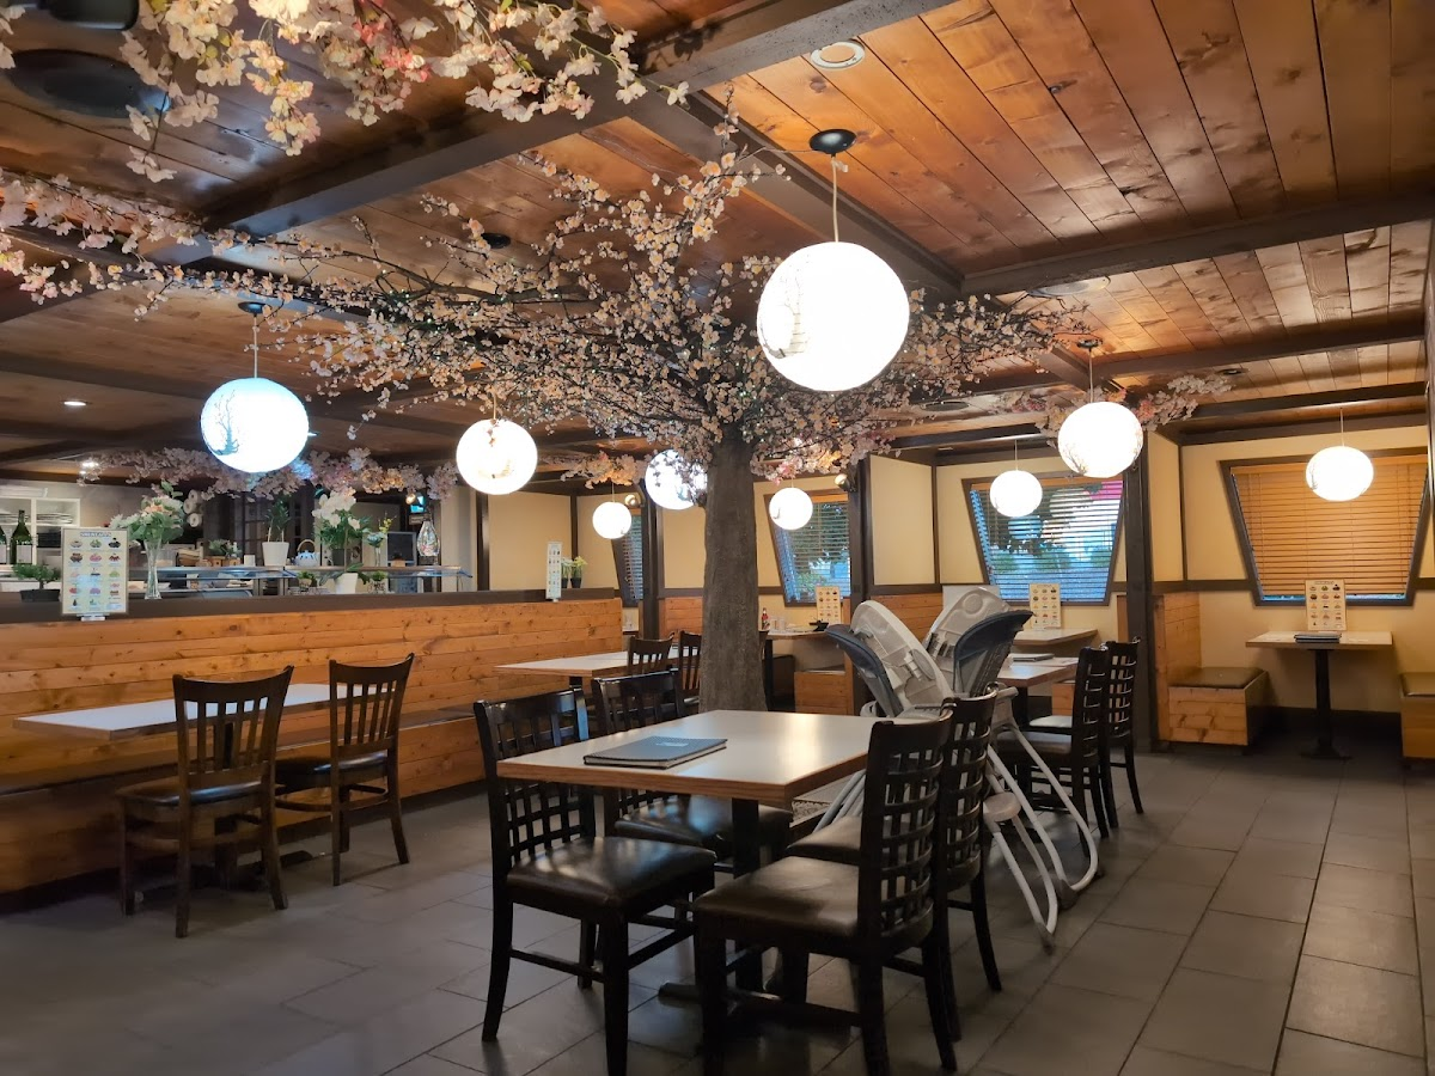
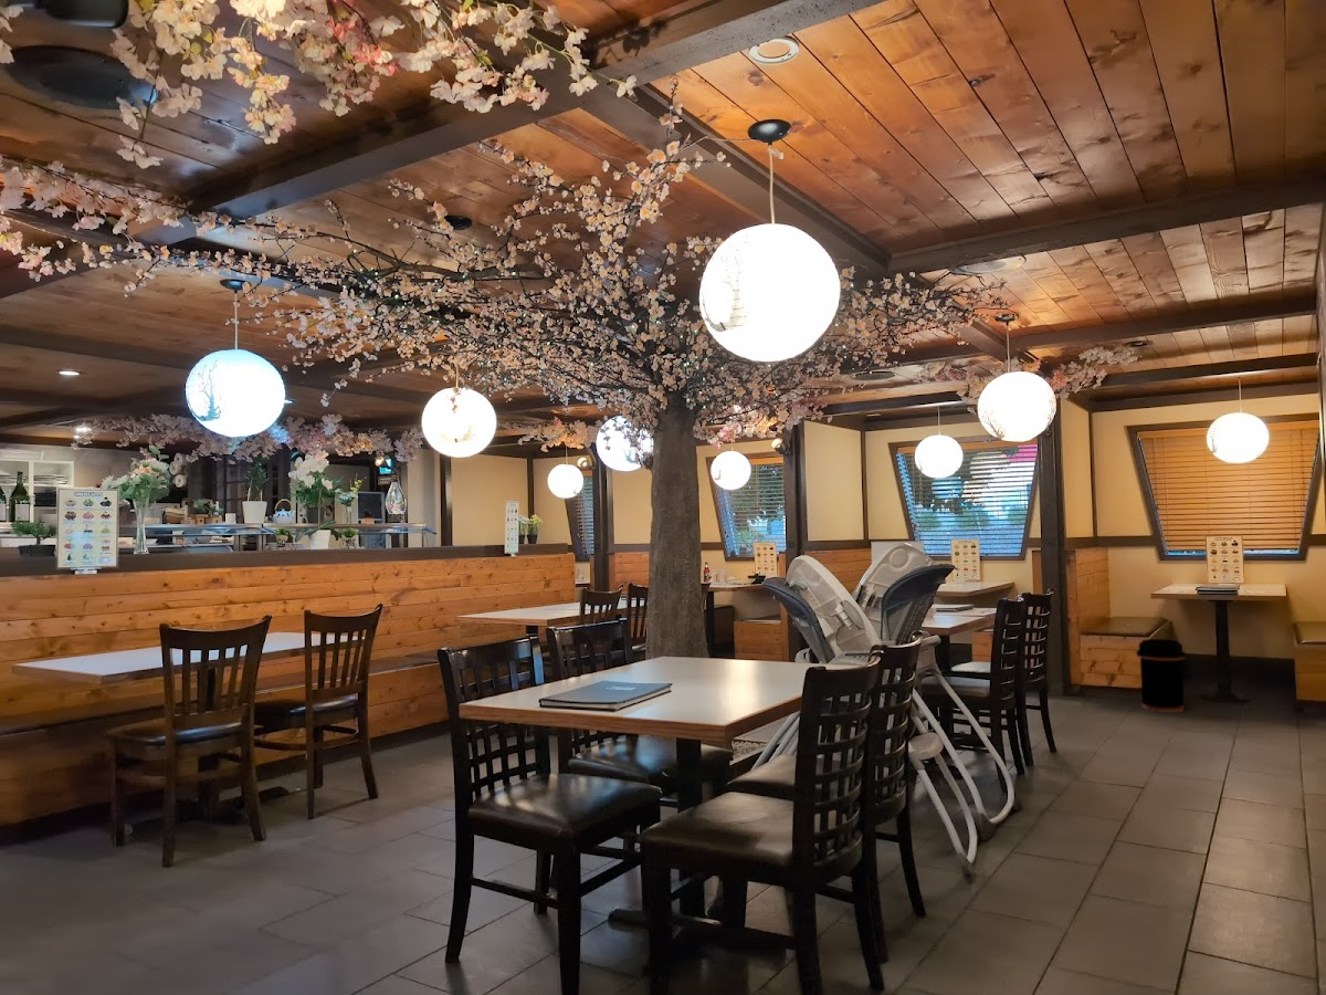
+ trash can (1161, 674)
